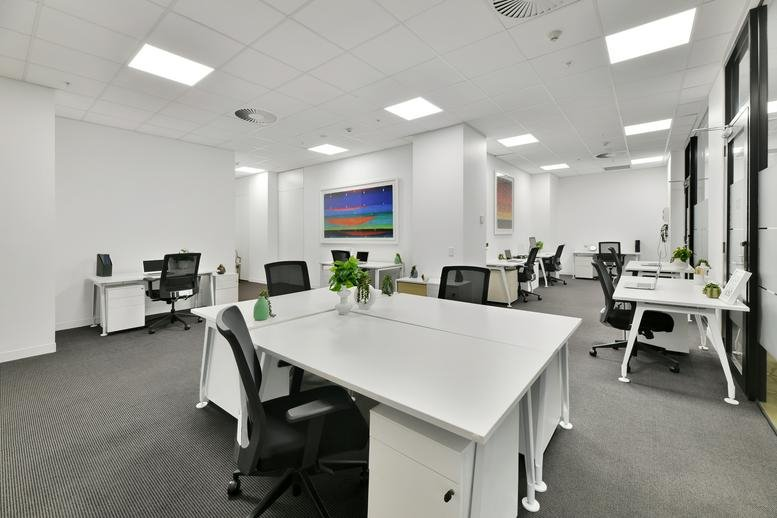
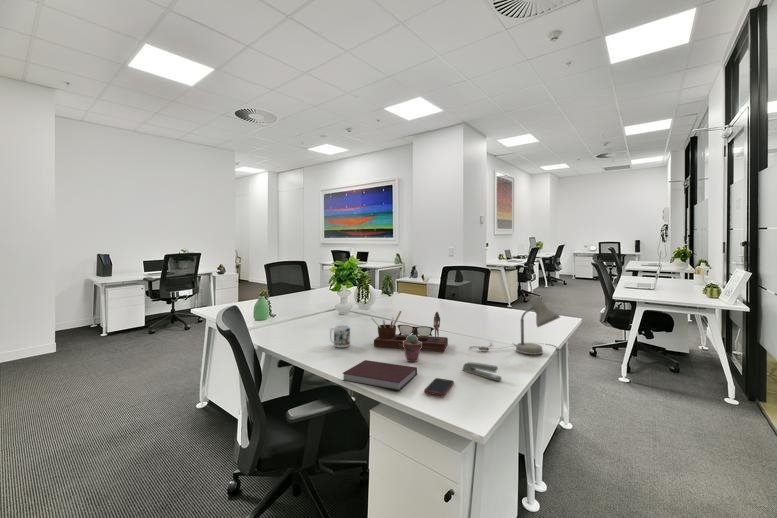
+ potted succulent (412, 347)
+ desk lamp (521, 322)
+ desk organizer (408, 327)
+ stapler (481, 368)
+ mug (339, 335)
+ notebook (380, 373)
+ cell phone (439, 386)
